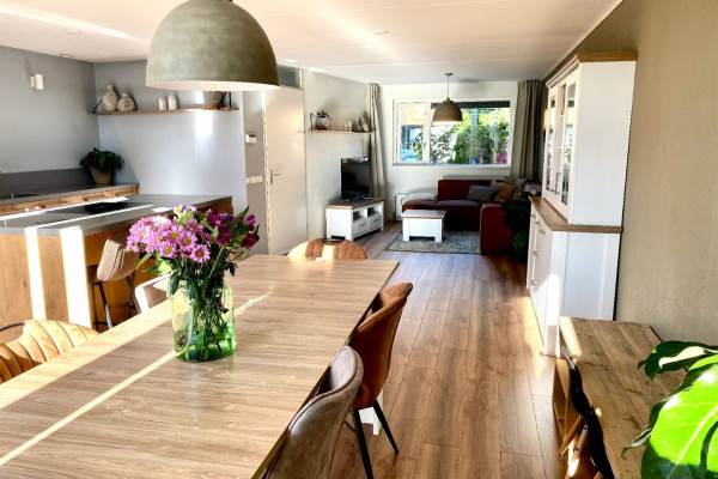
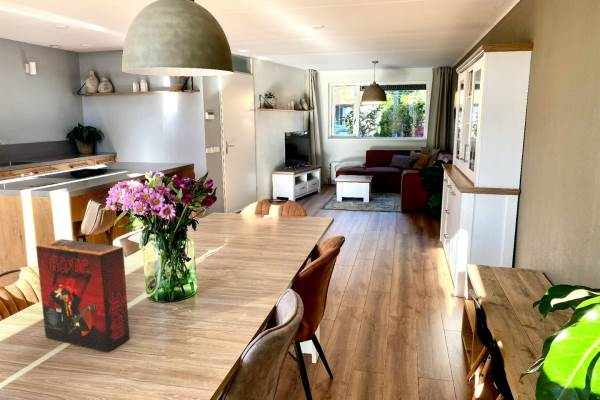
+ board game (83, 293)
